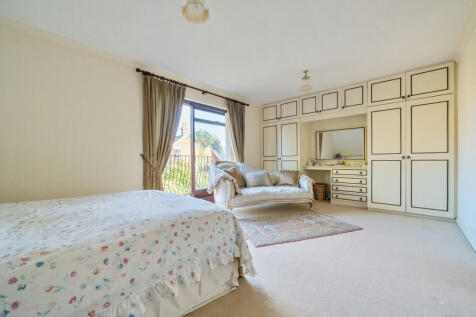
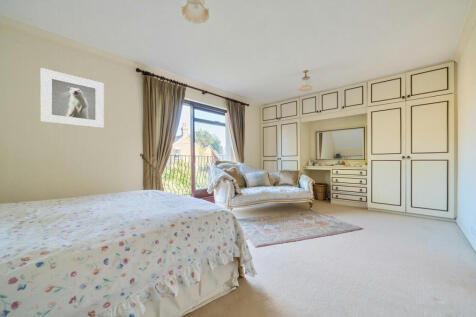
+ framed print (75, 100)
